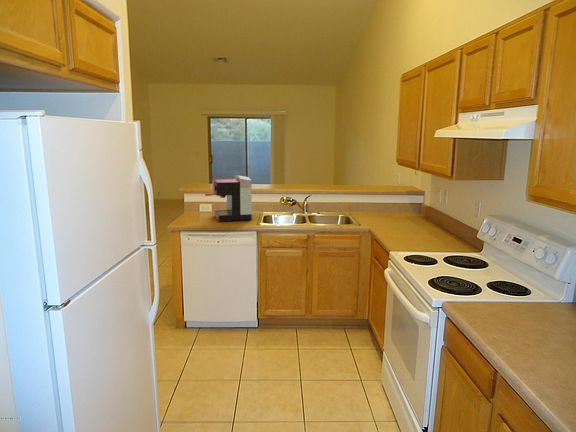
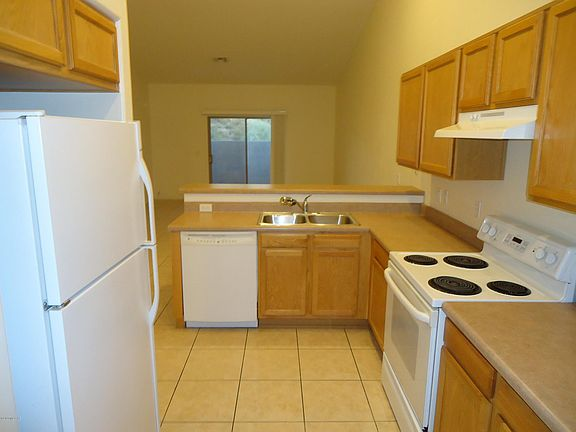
- coffee maker (227, 197)
